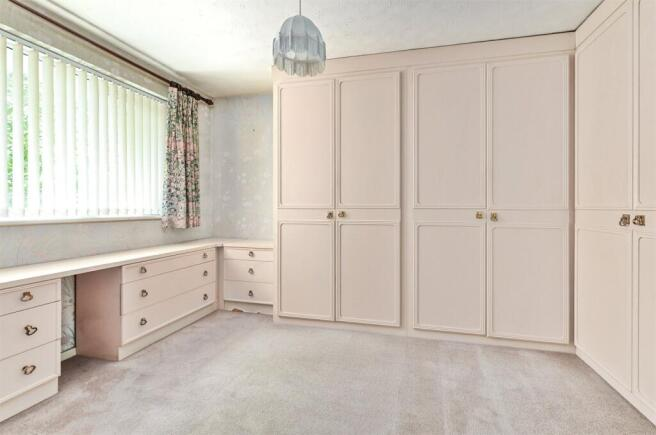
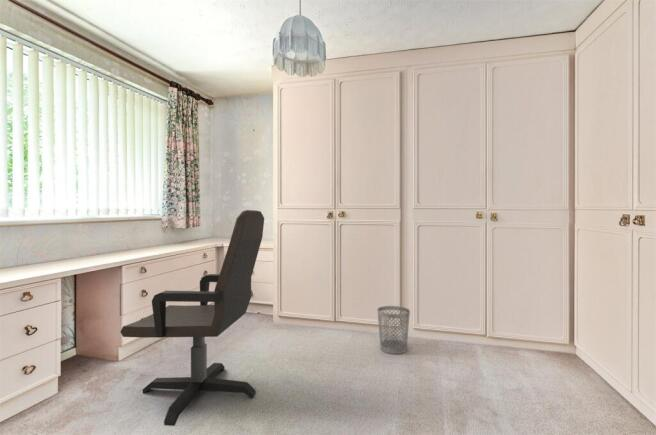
+ office chair (199, 301)
+ wastebasket (393, 330)
